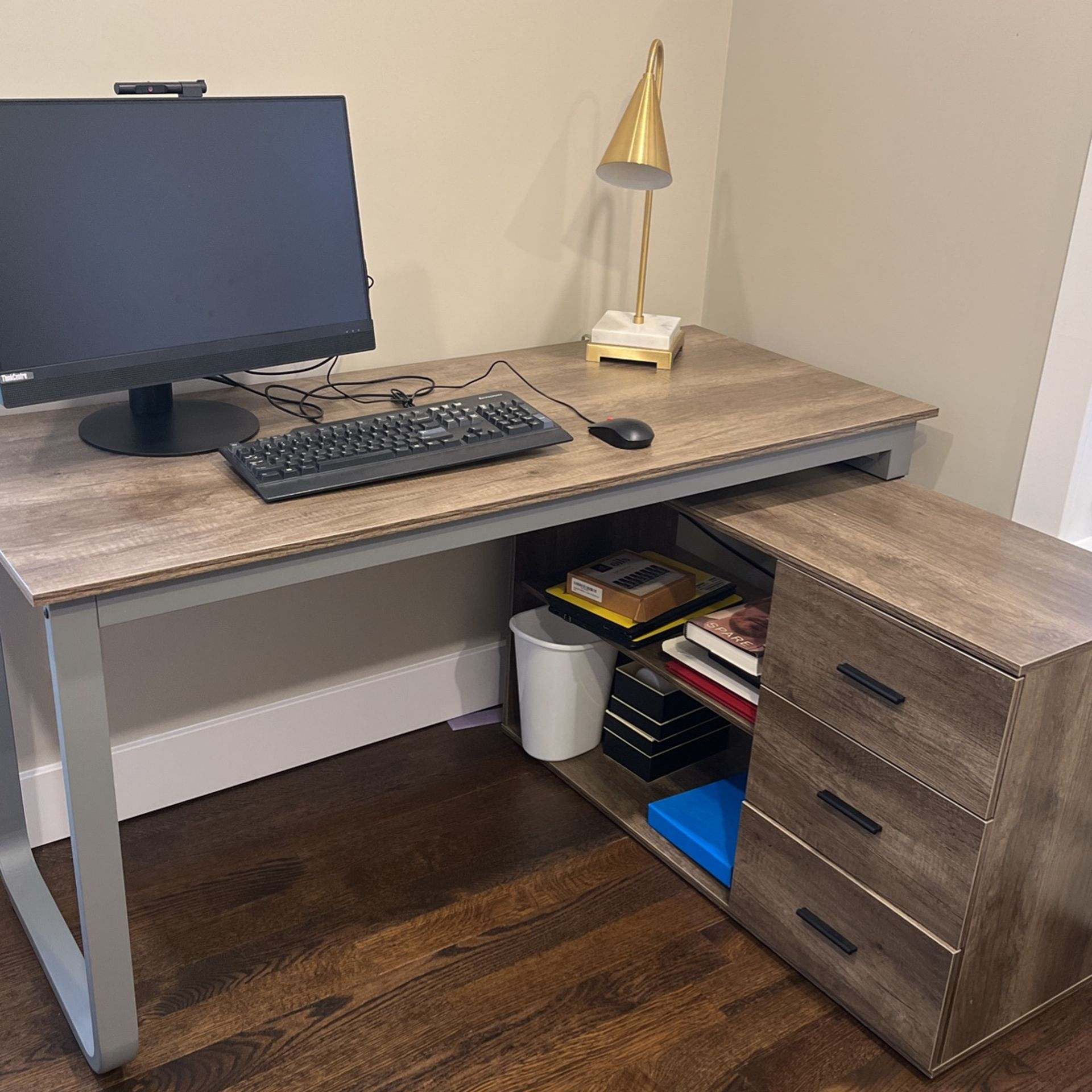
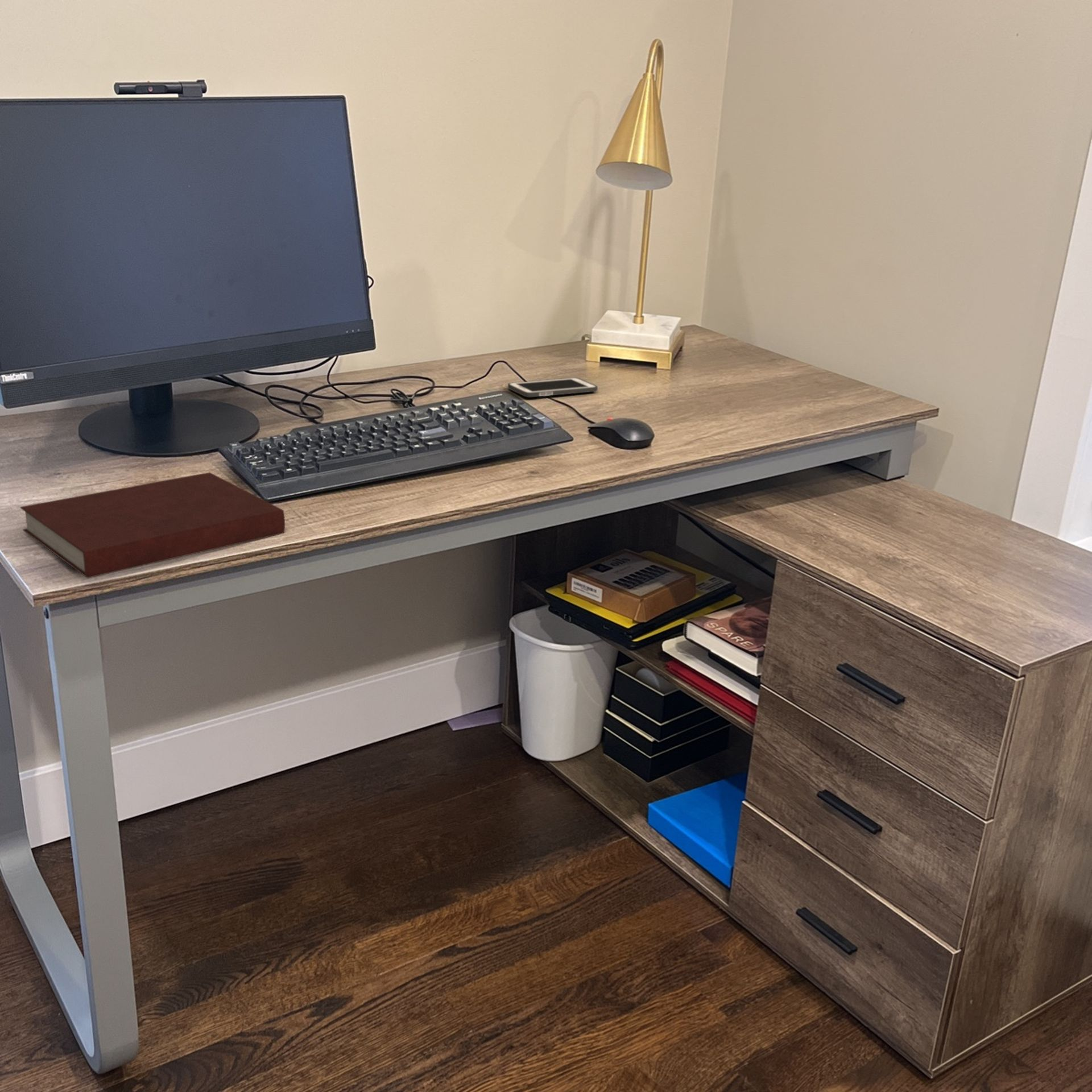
+ notebook (154, 520)
+ cell phone (552, 387)
